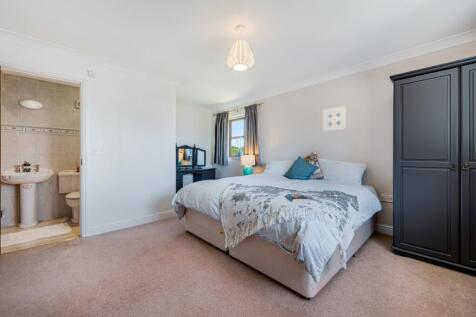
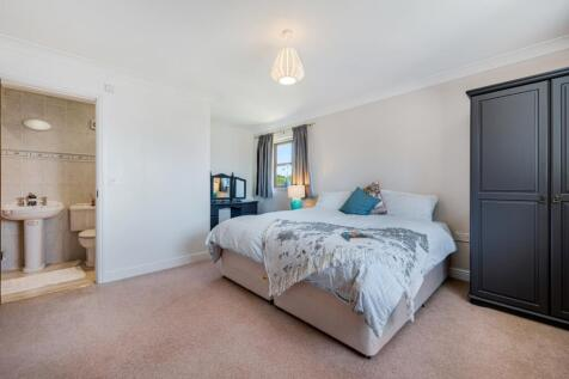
- wall art (334, 119)
